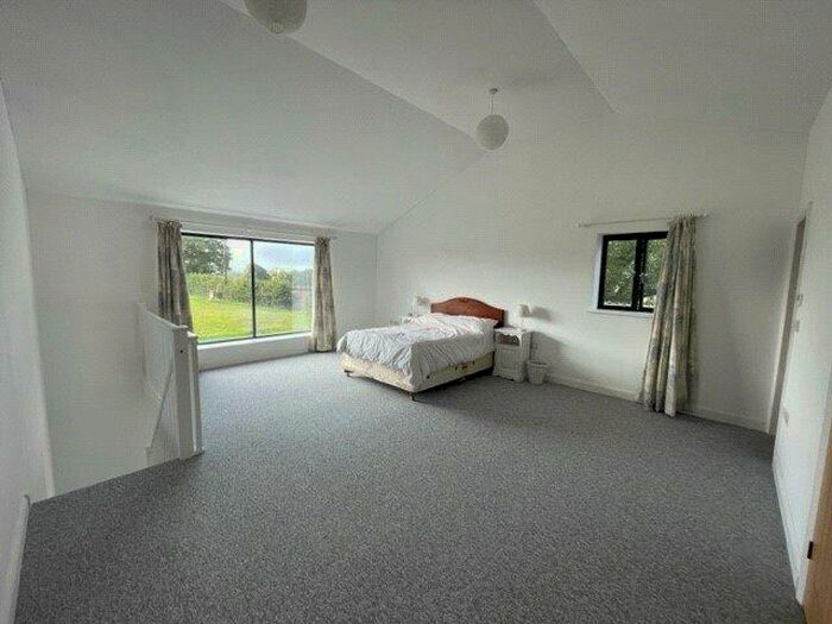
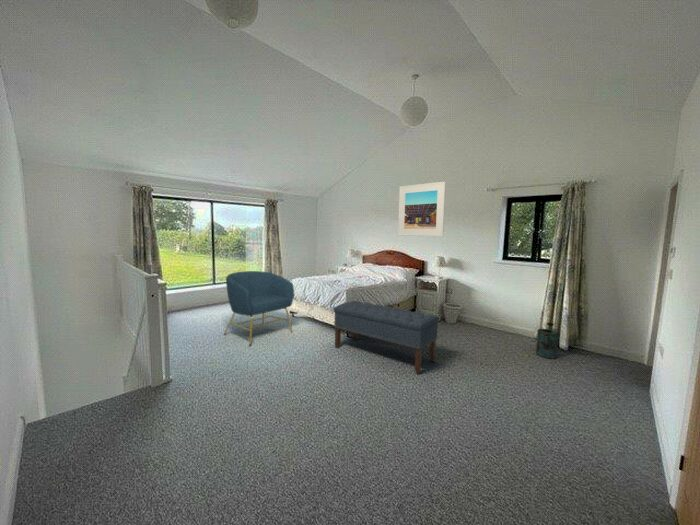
+ armchair (256, 303)
+ bench (383, 331)
+ watering can (547, 339)
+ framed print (420, 210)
